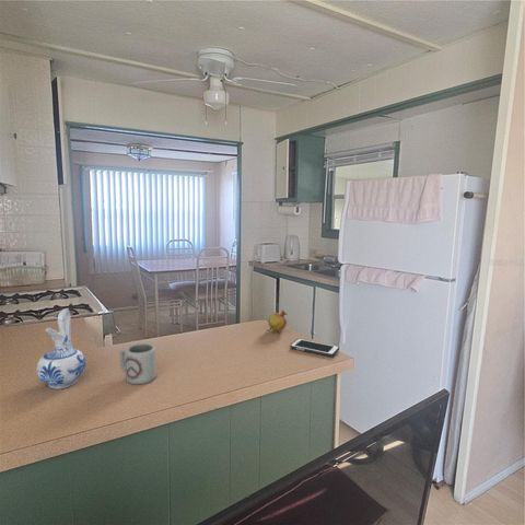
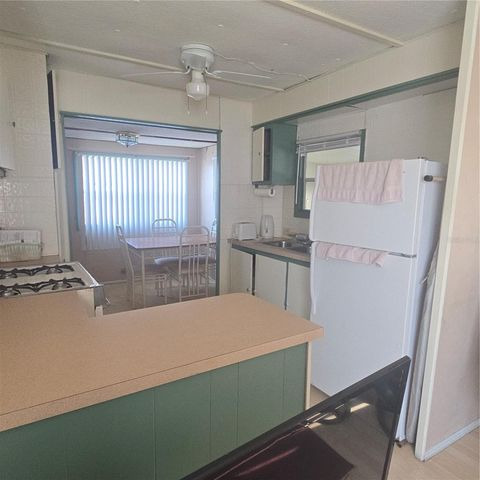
- ceramic pitcher (60, 348)
- fruit (277, 319)
- cup (137, 362)
- cell phone (314, 347)
